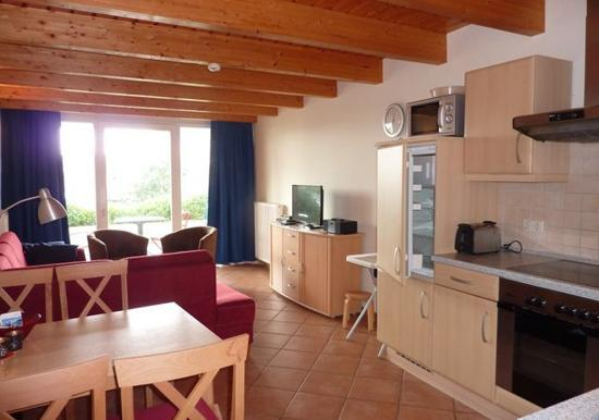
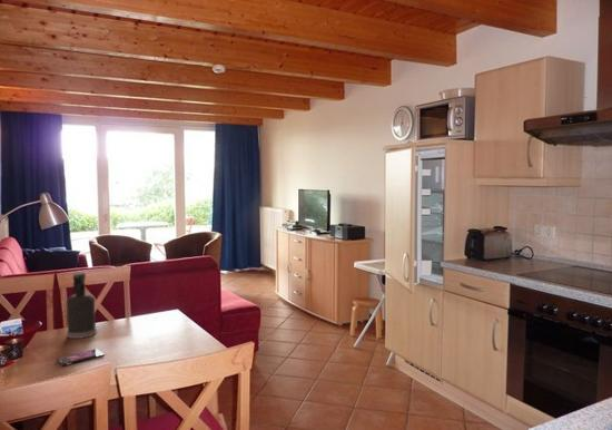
+ spray bottle (80, 303)
+ smartphone (80, 356)
